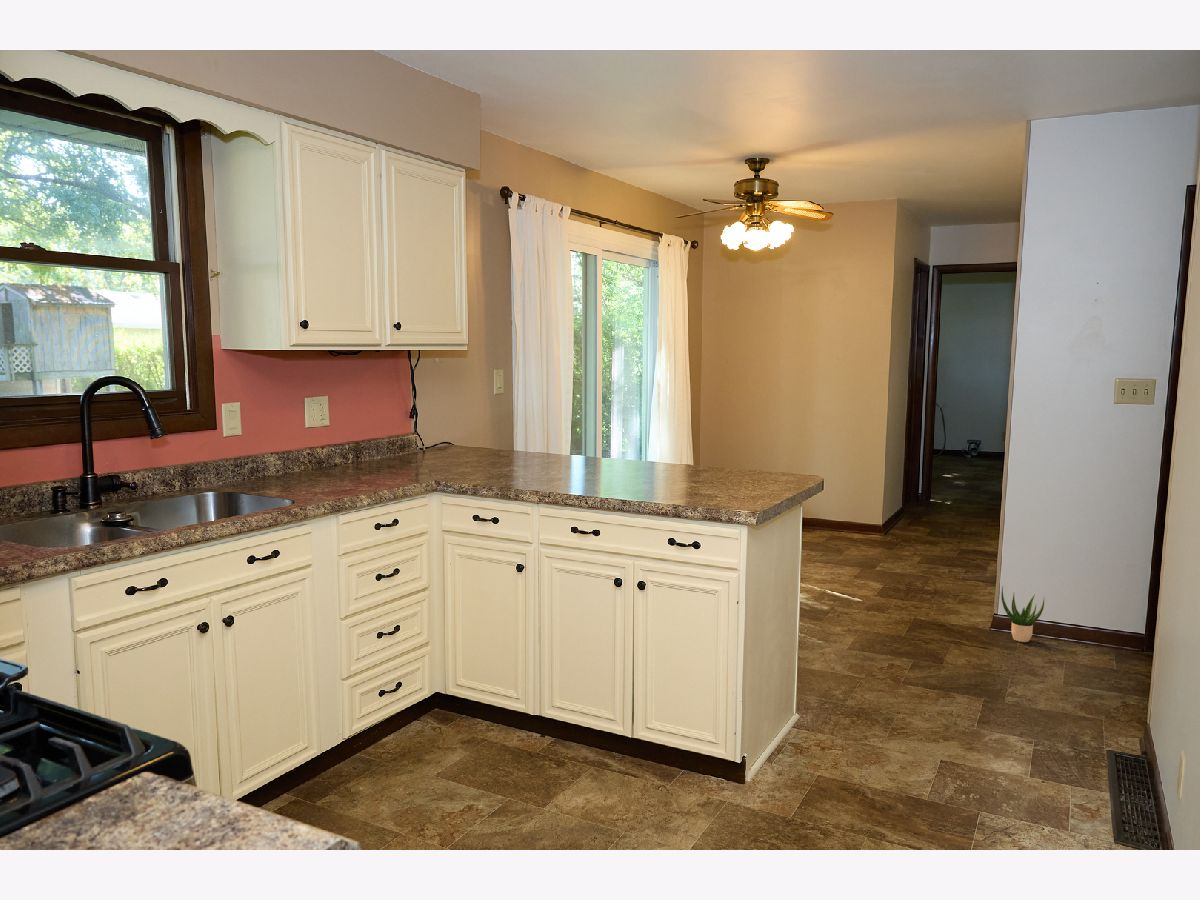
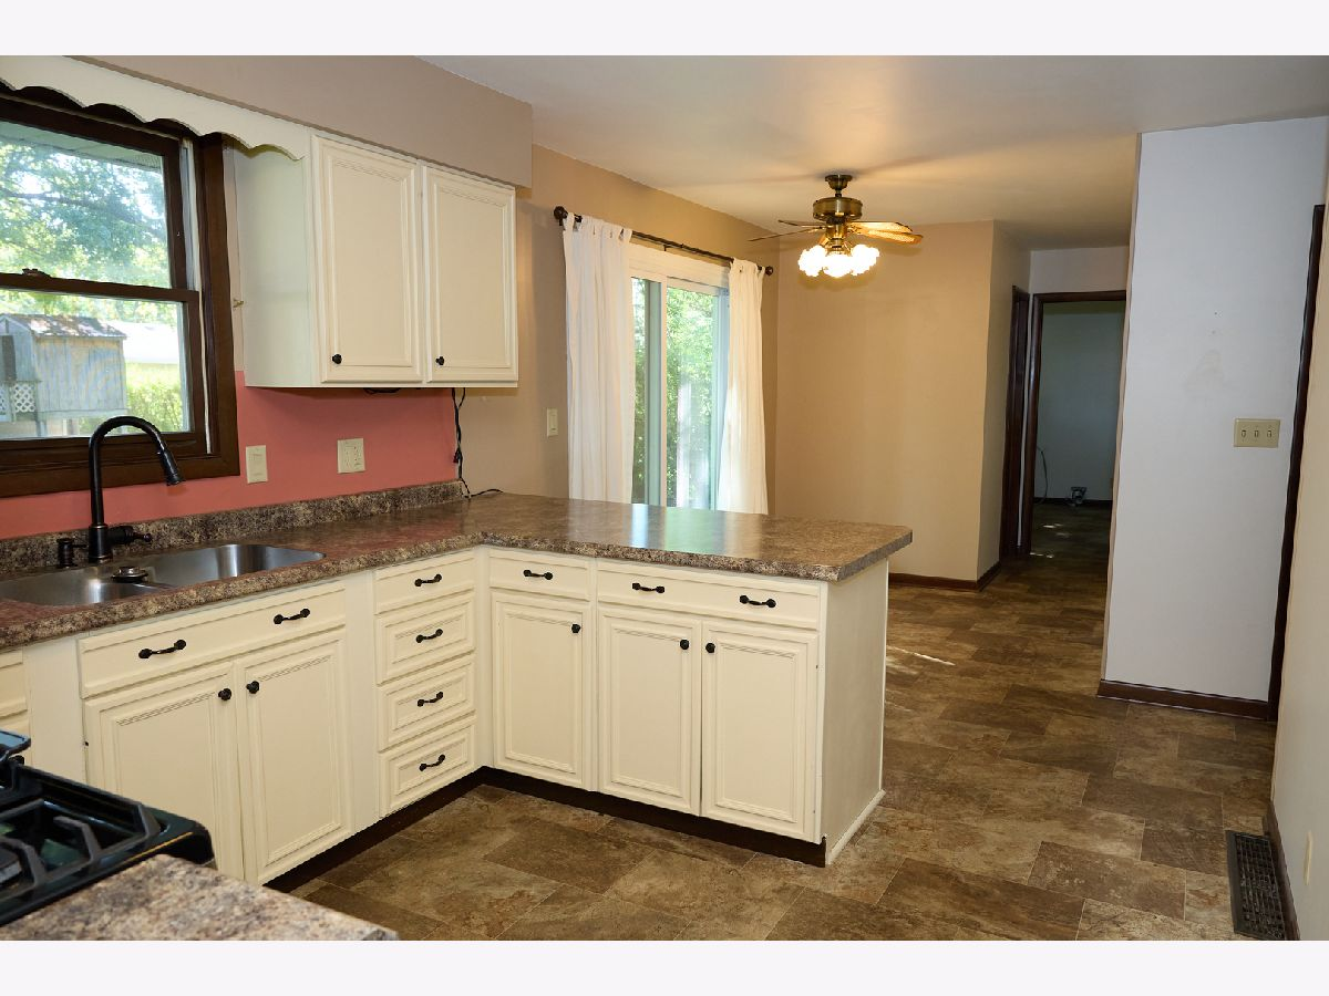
- potted plant (1021, 613)
